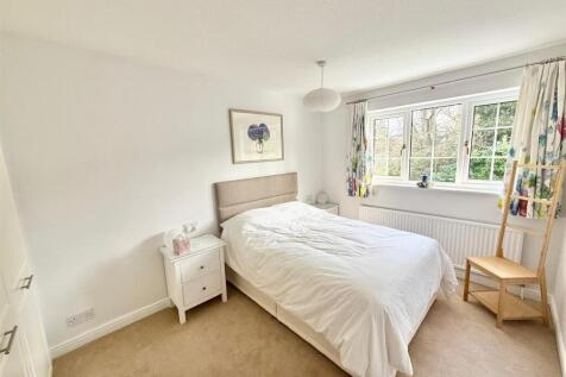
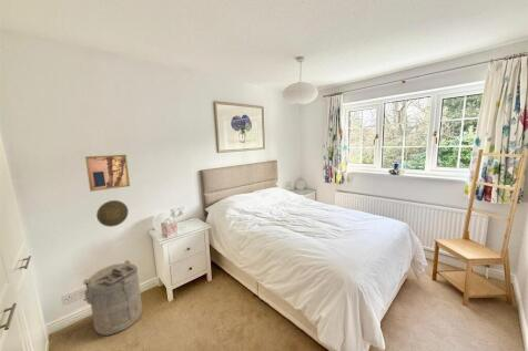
+ decorative plate (113, 213)
+ laundry hamper (113, 295)
+ wall art (109, 172)
